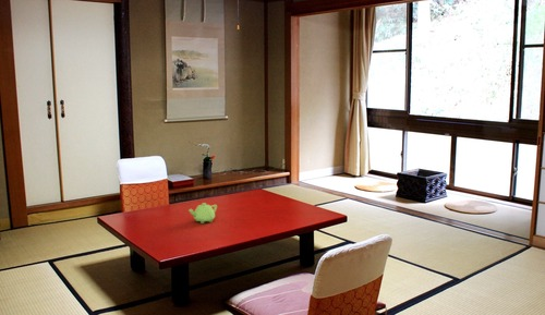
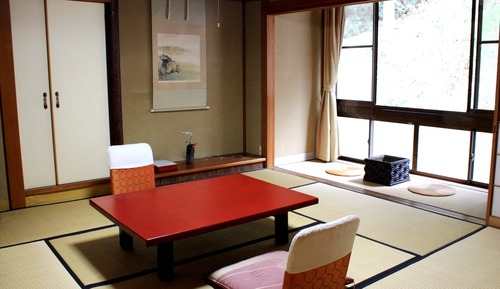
- teapot (203, 211)
